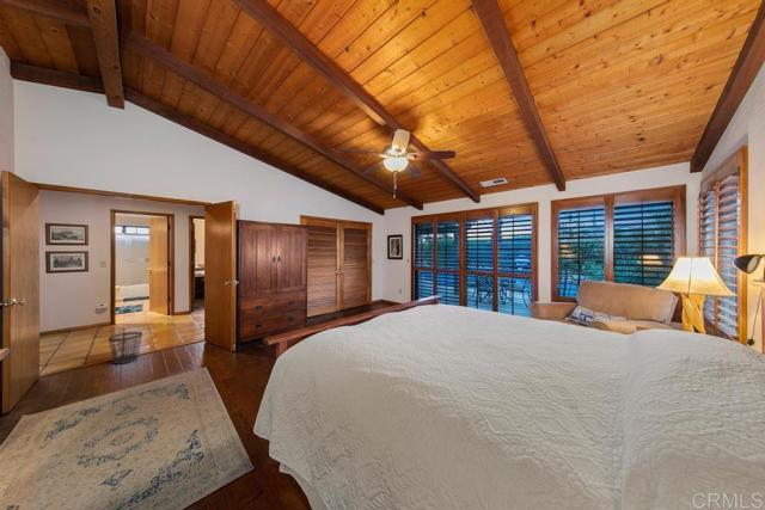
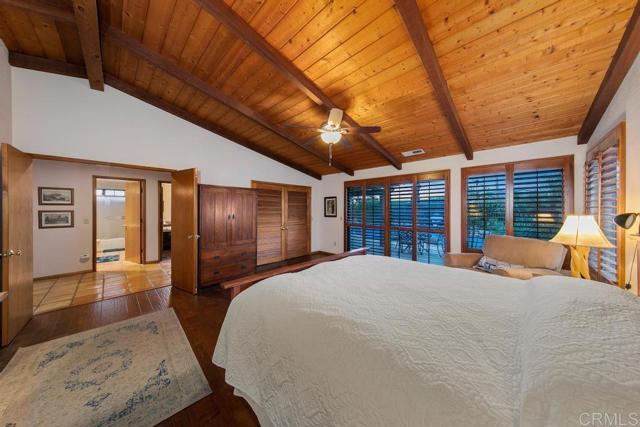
- wastebasket (126, 348)
